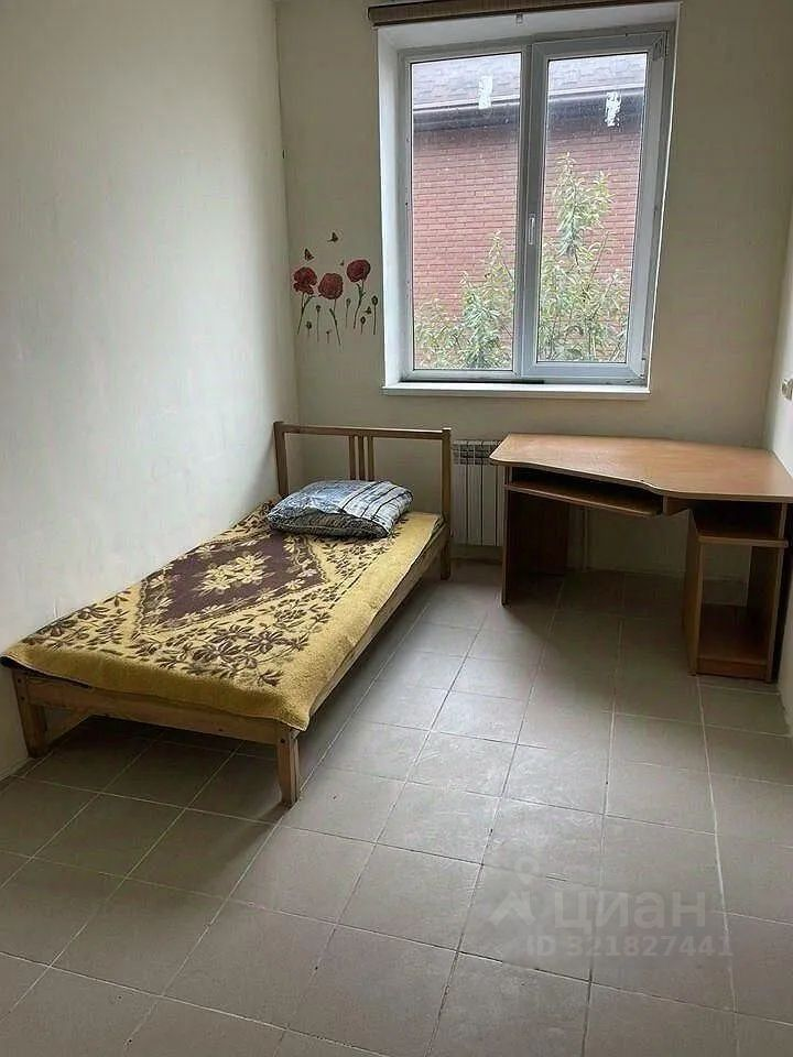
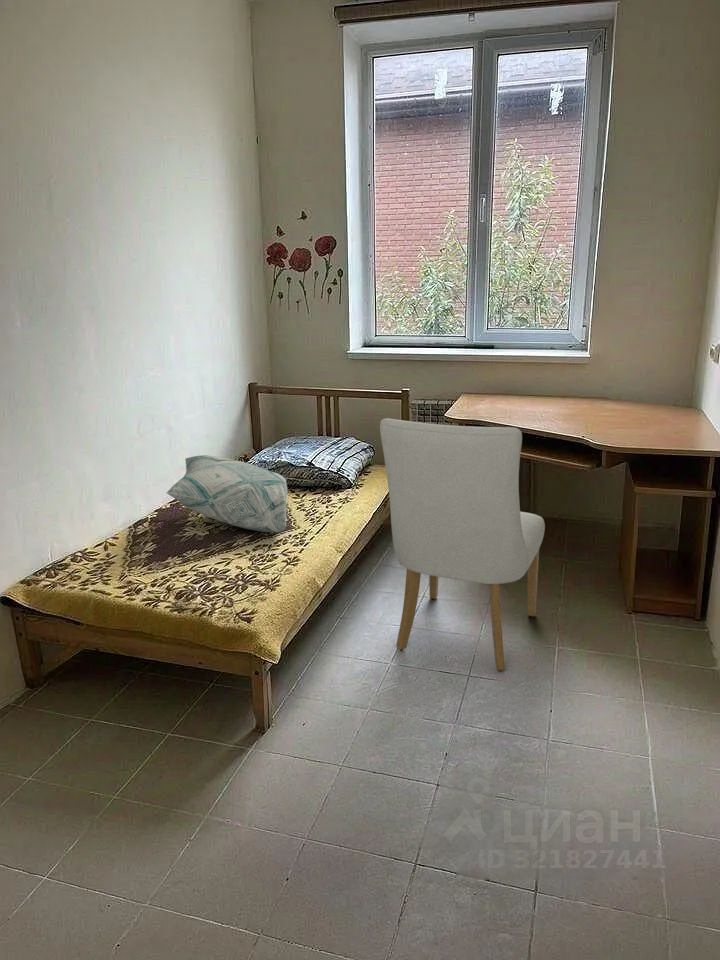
+ chair (465, 528)
+ decorative pillow (232, 492)
